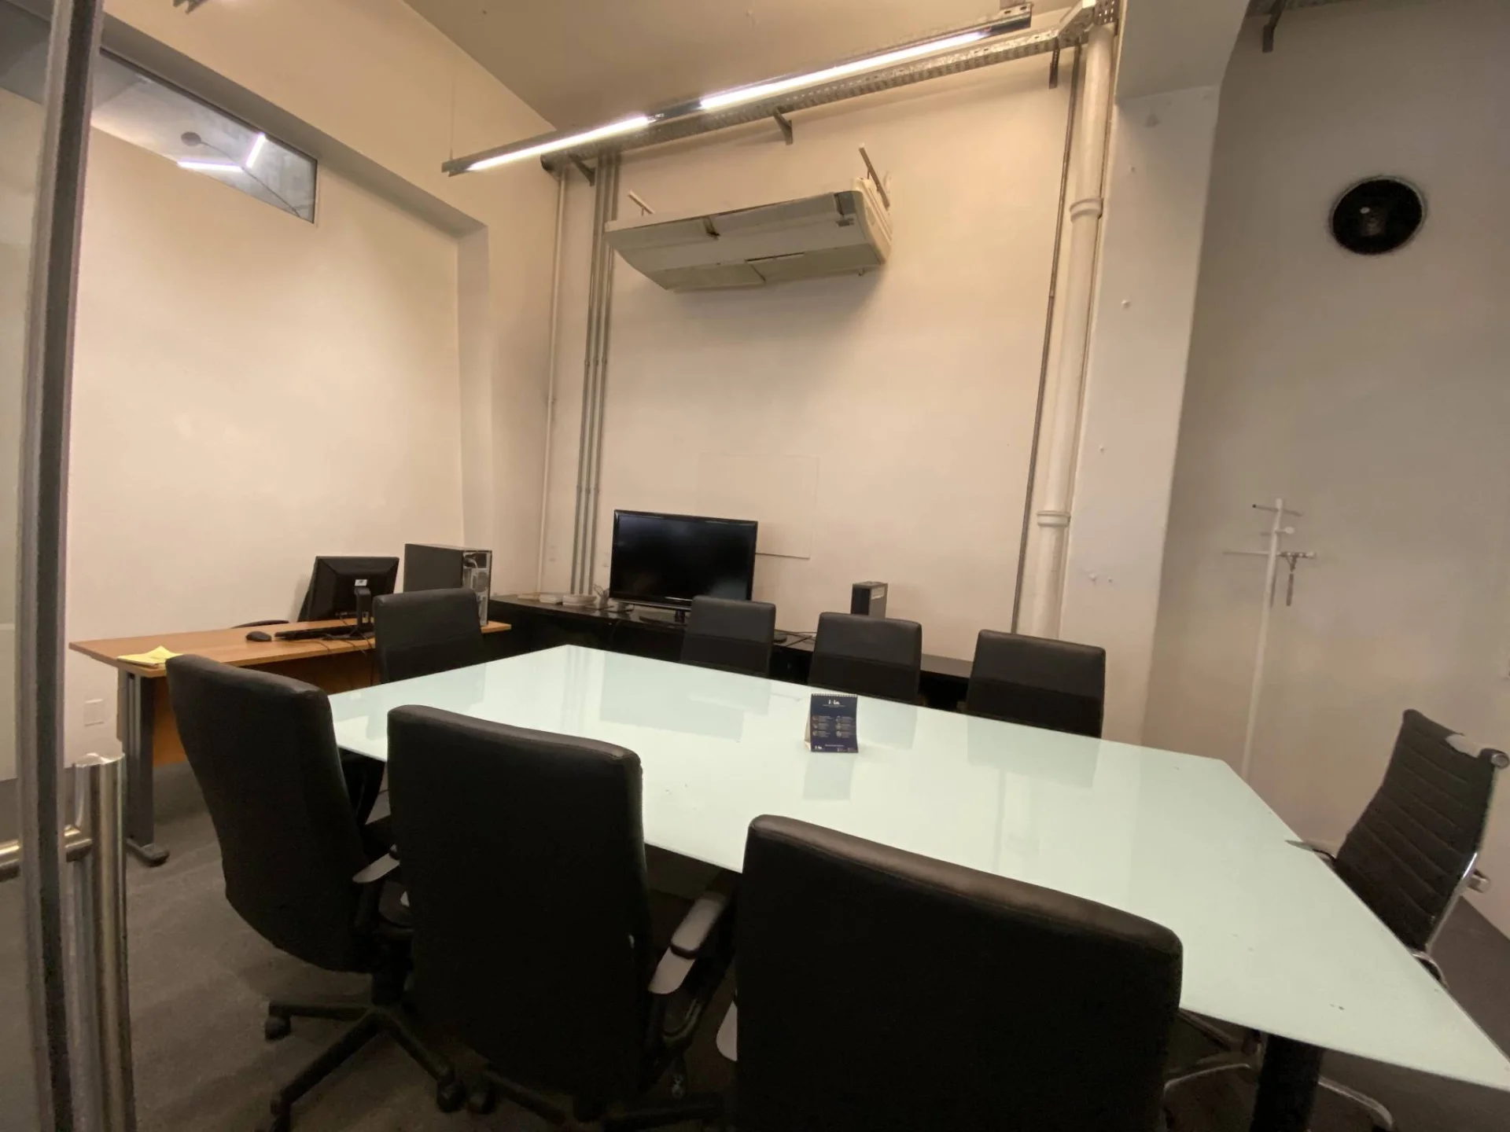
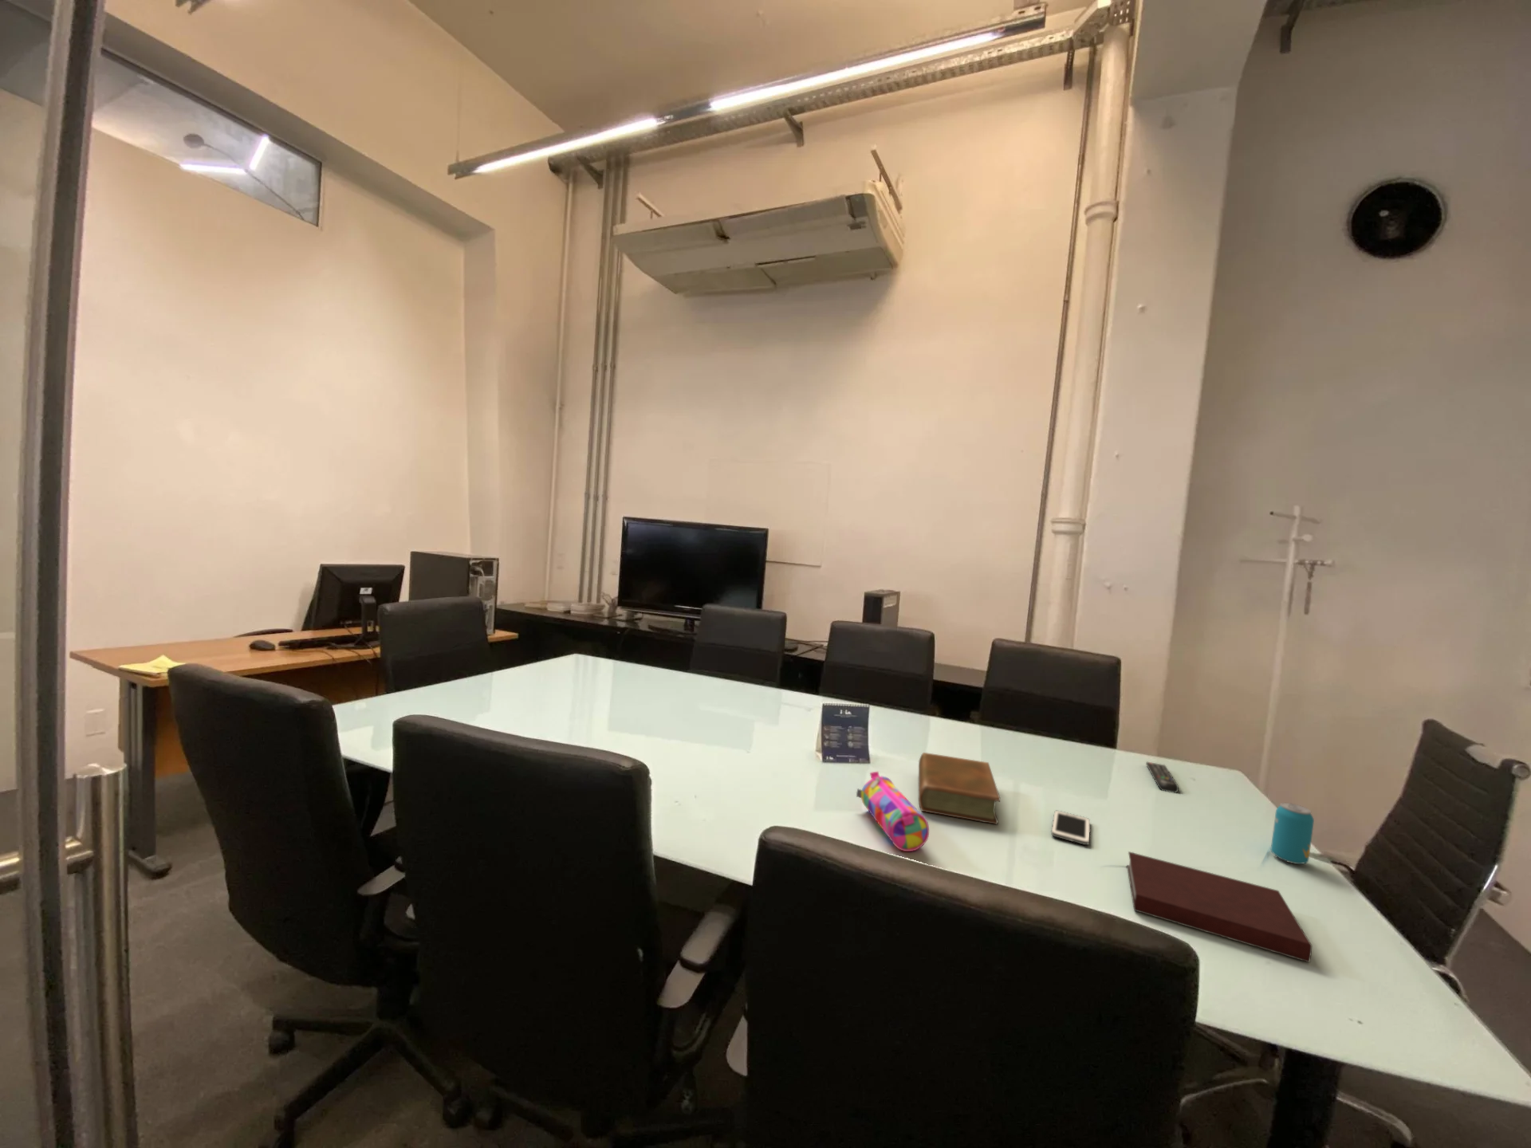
+ notebook (1208, 900)
+ book (955, 785)
+ cell phone (1070, 827)
+ remote control (1161, 775)
+ pencil case (892, 809)
+ beverage can (1292, 833)
